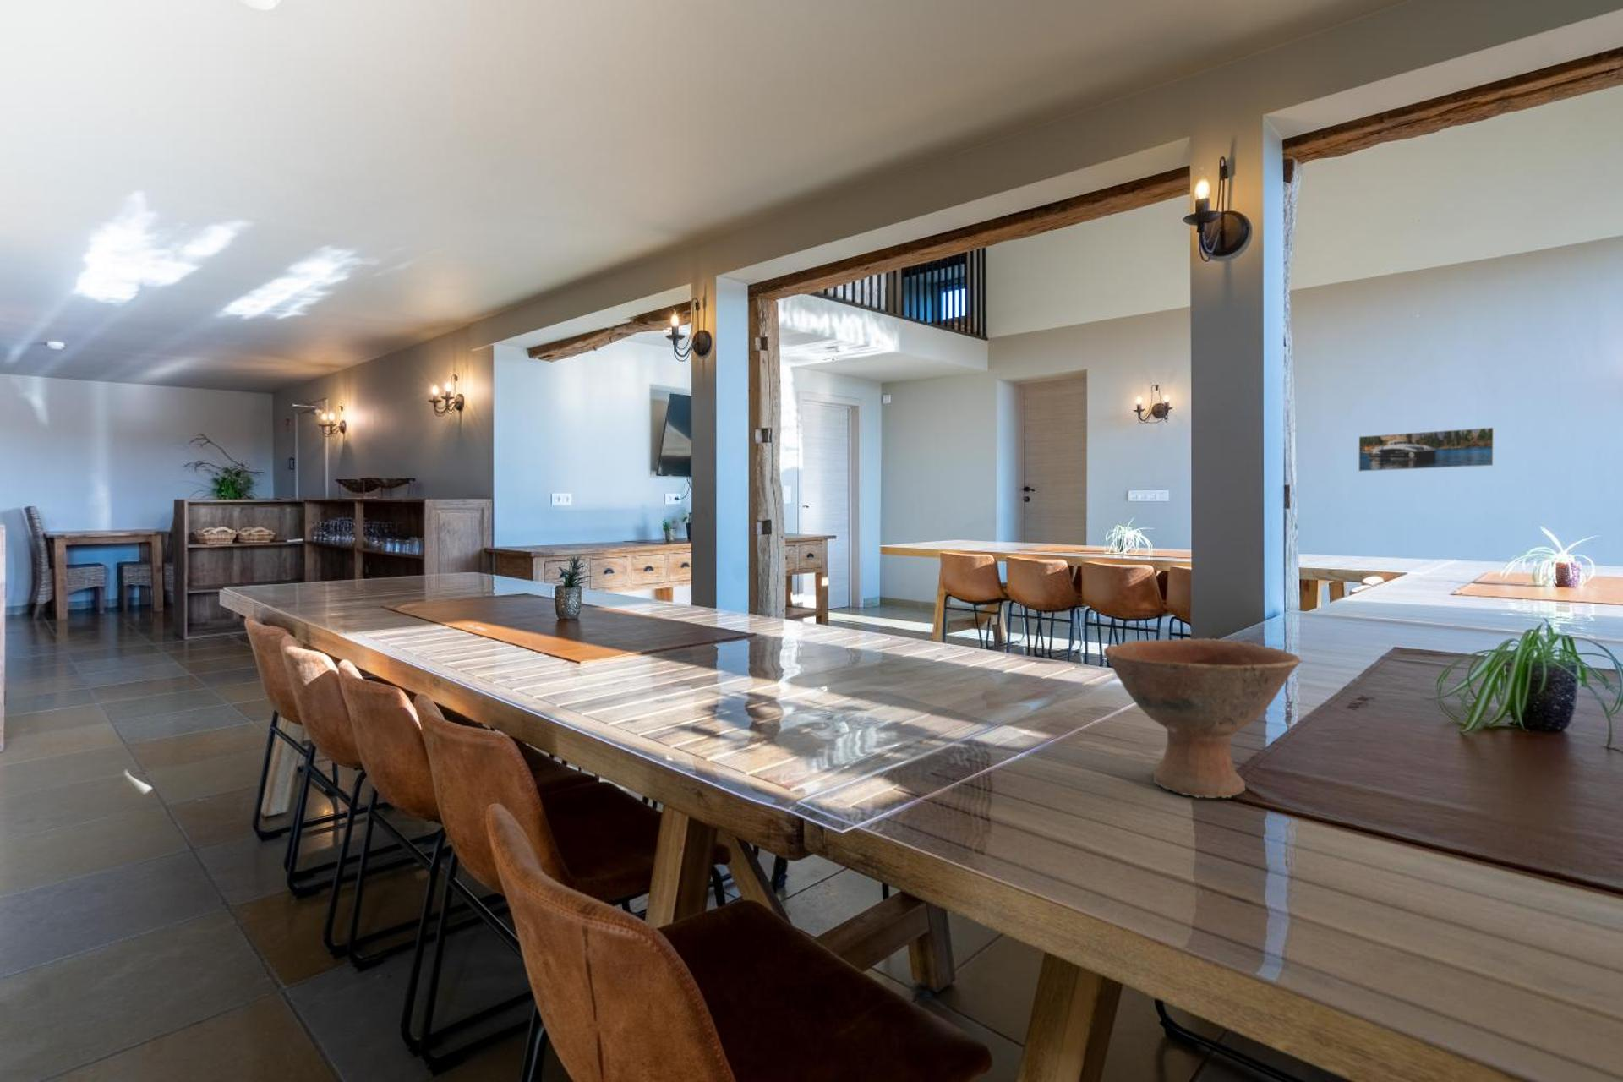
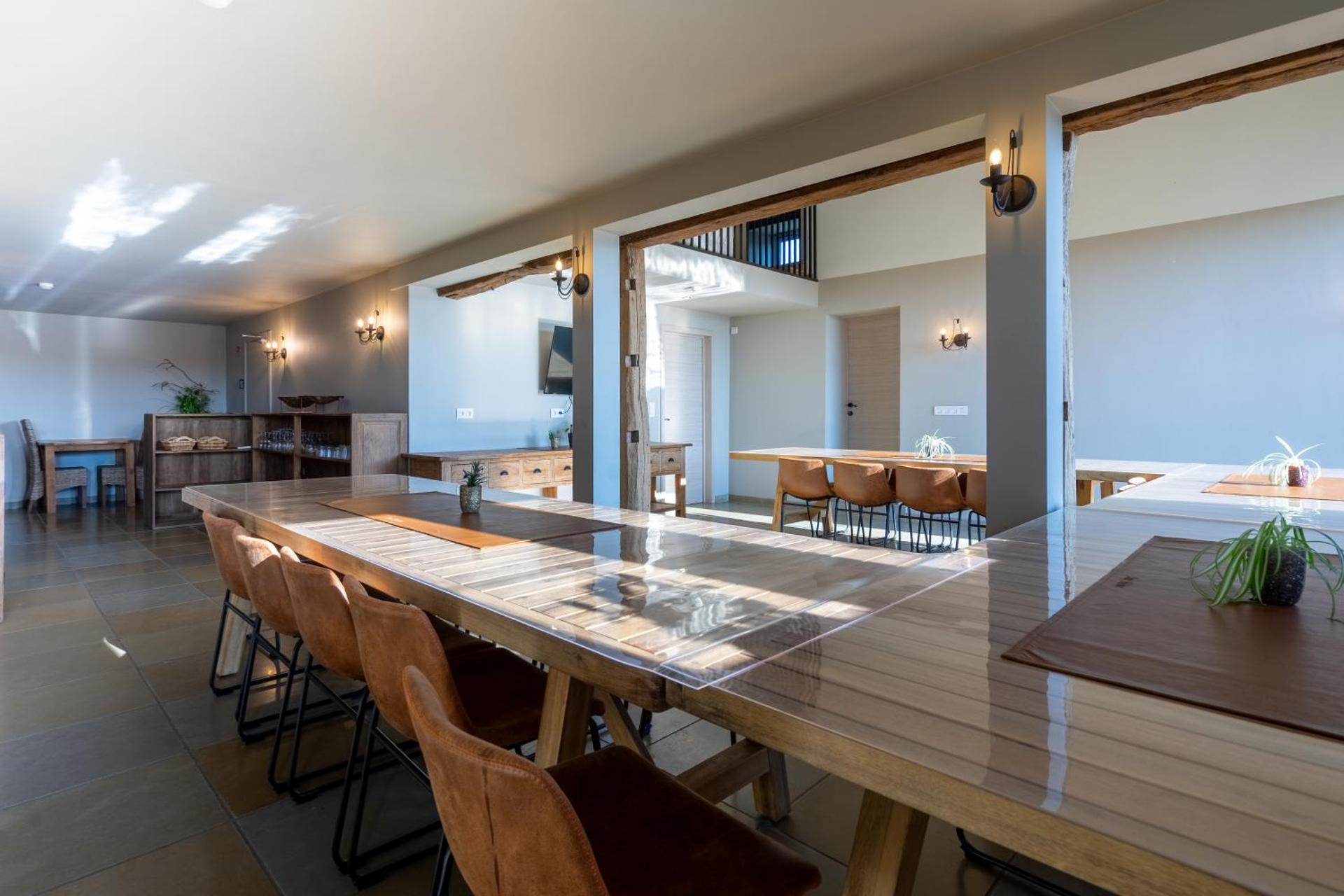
- bowl (1202, 714)
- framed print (1423, 449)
